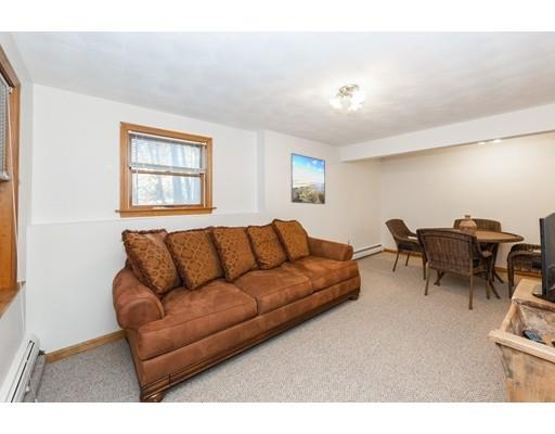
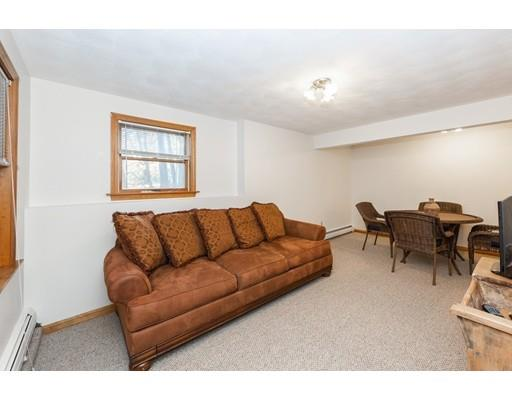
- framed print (309, 180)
